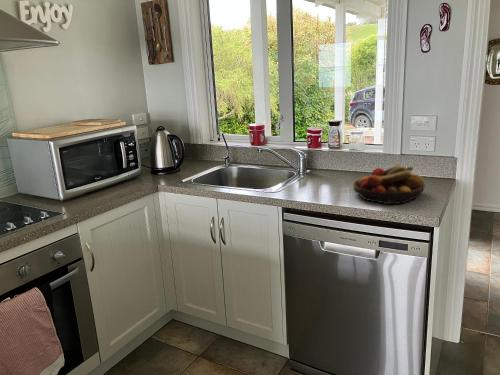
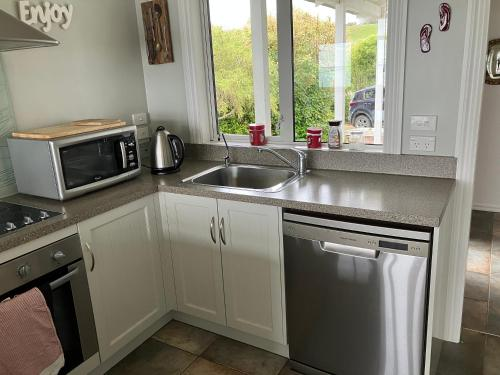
- fruit bowl (387, 180)
